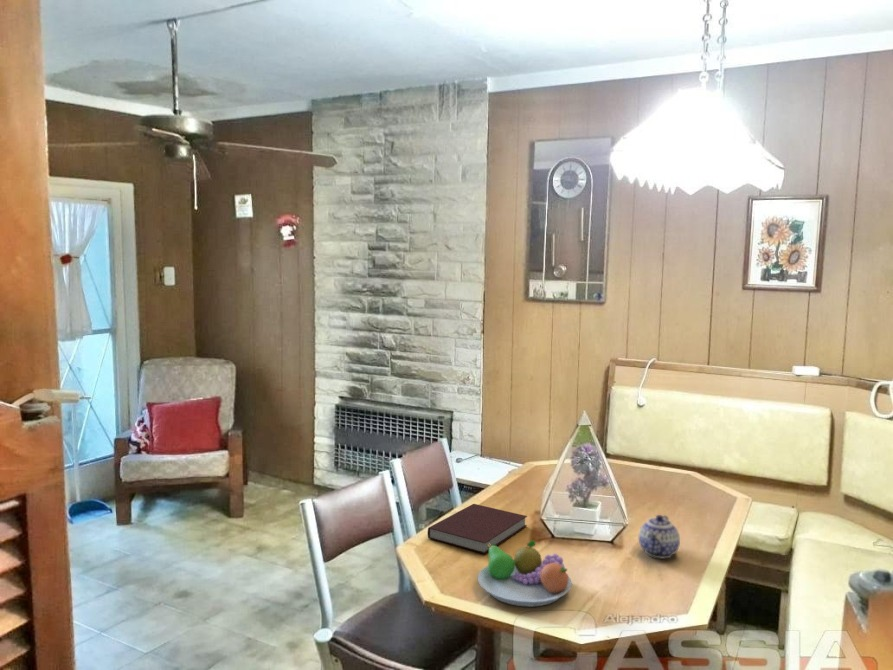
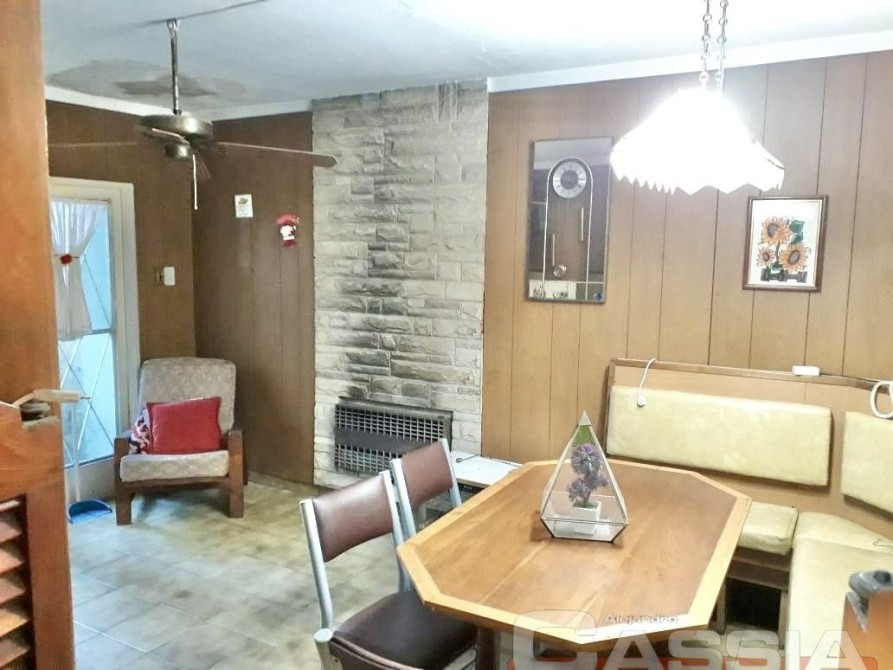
- fruit bowl (522, 569)
- notebook (478, 526)
- teapot (659, 534)
